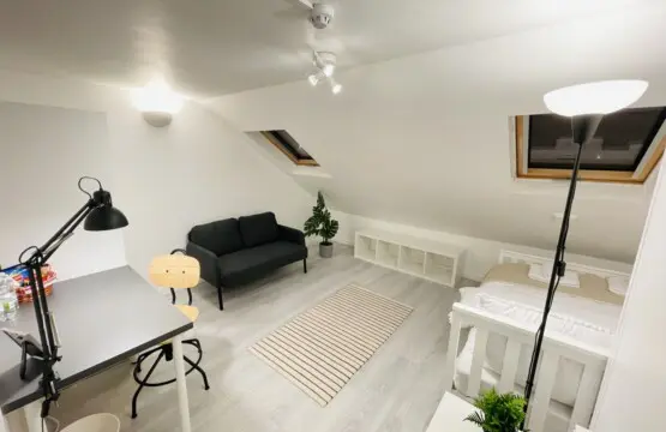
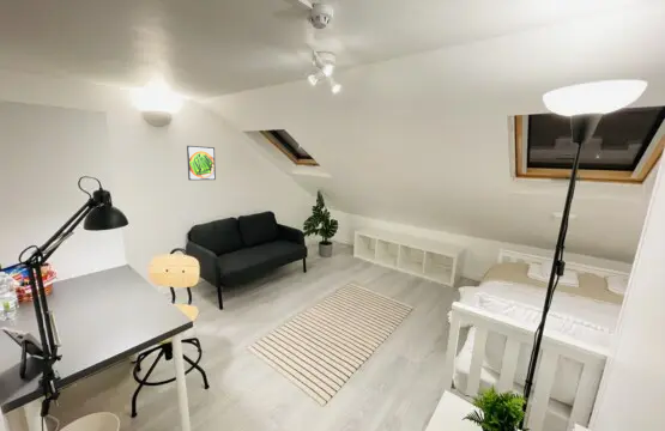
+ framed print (201, 163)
